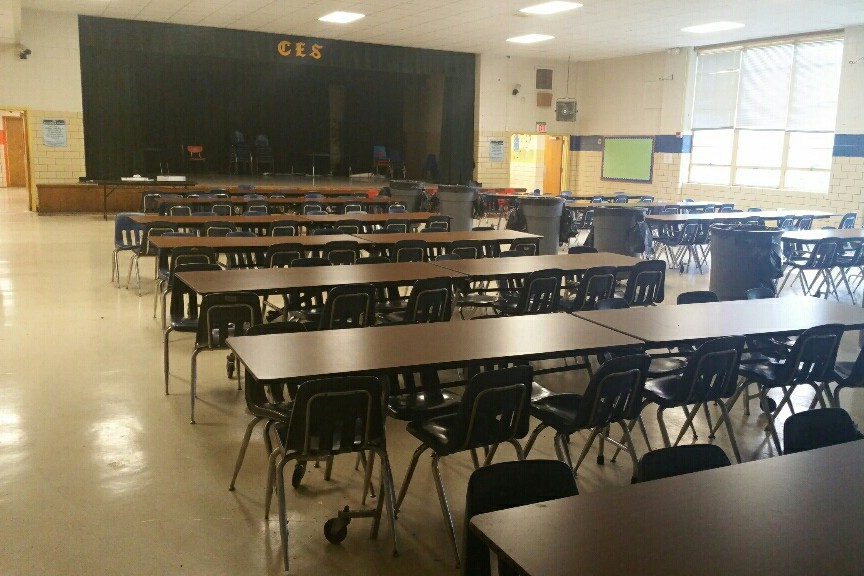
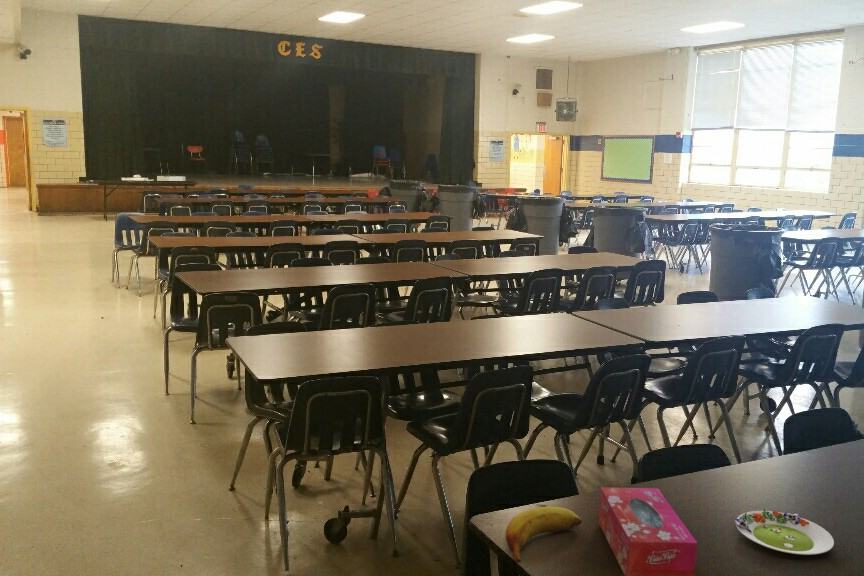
+ salad plate (783, 533)
+ tissue box (643, 531)
+ fruit (546, 529)
